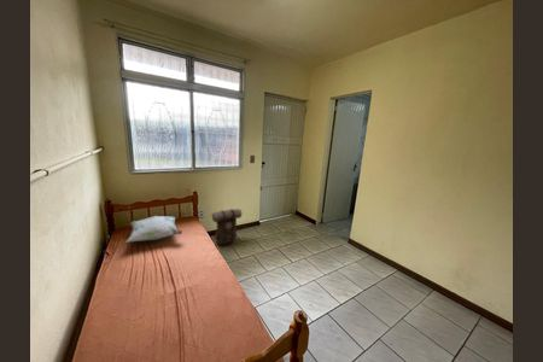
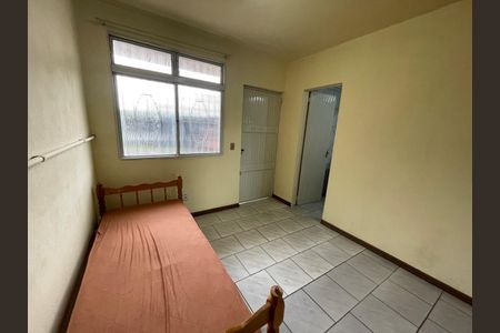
- decorative pillow (156, 227)
- backpack (224, 224)
